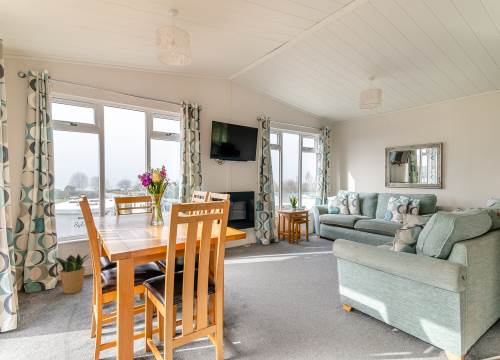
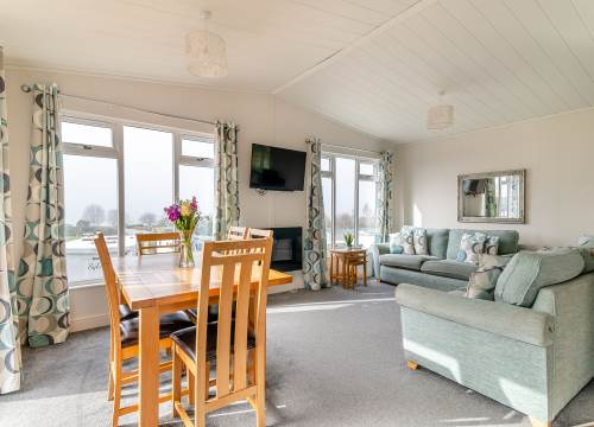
- potted plant (72, 272)
